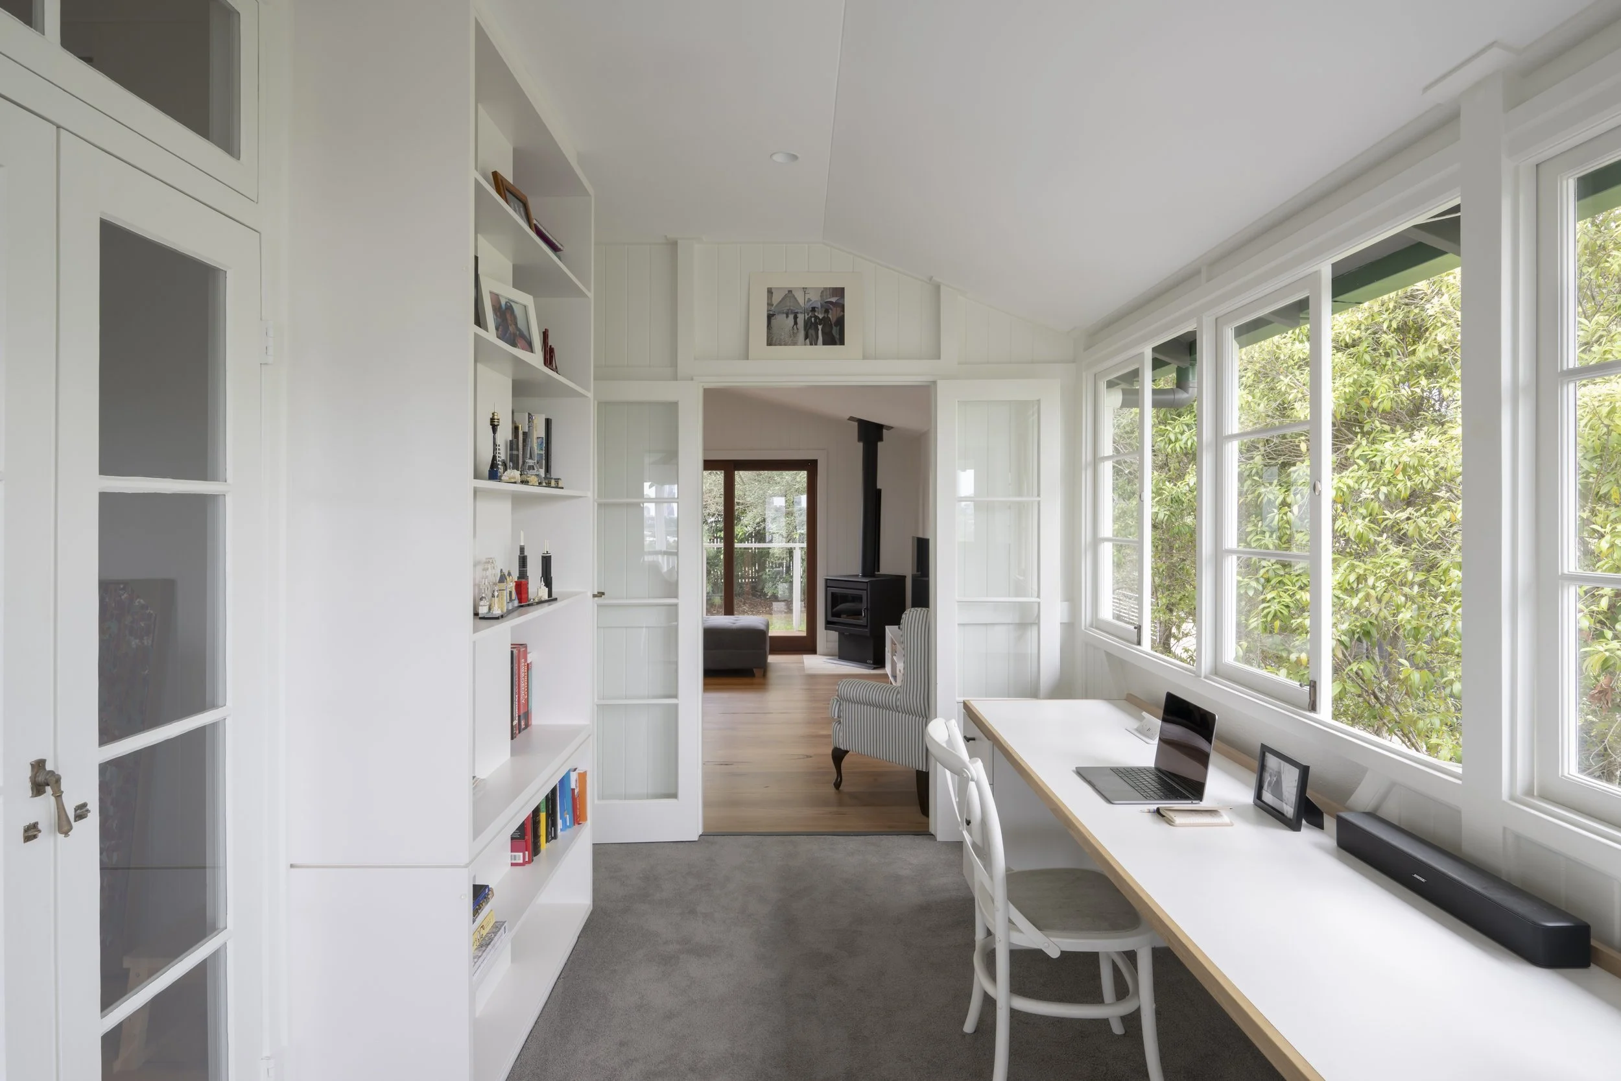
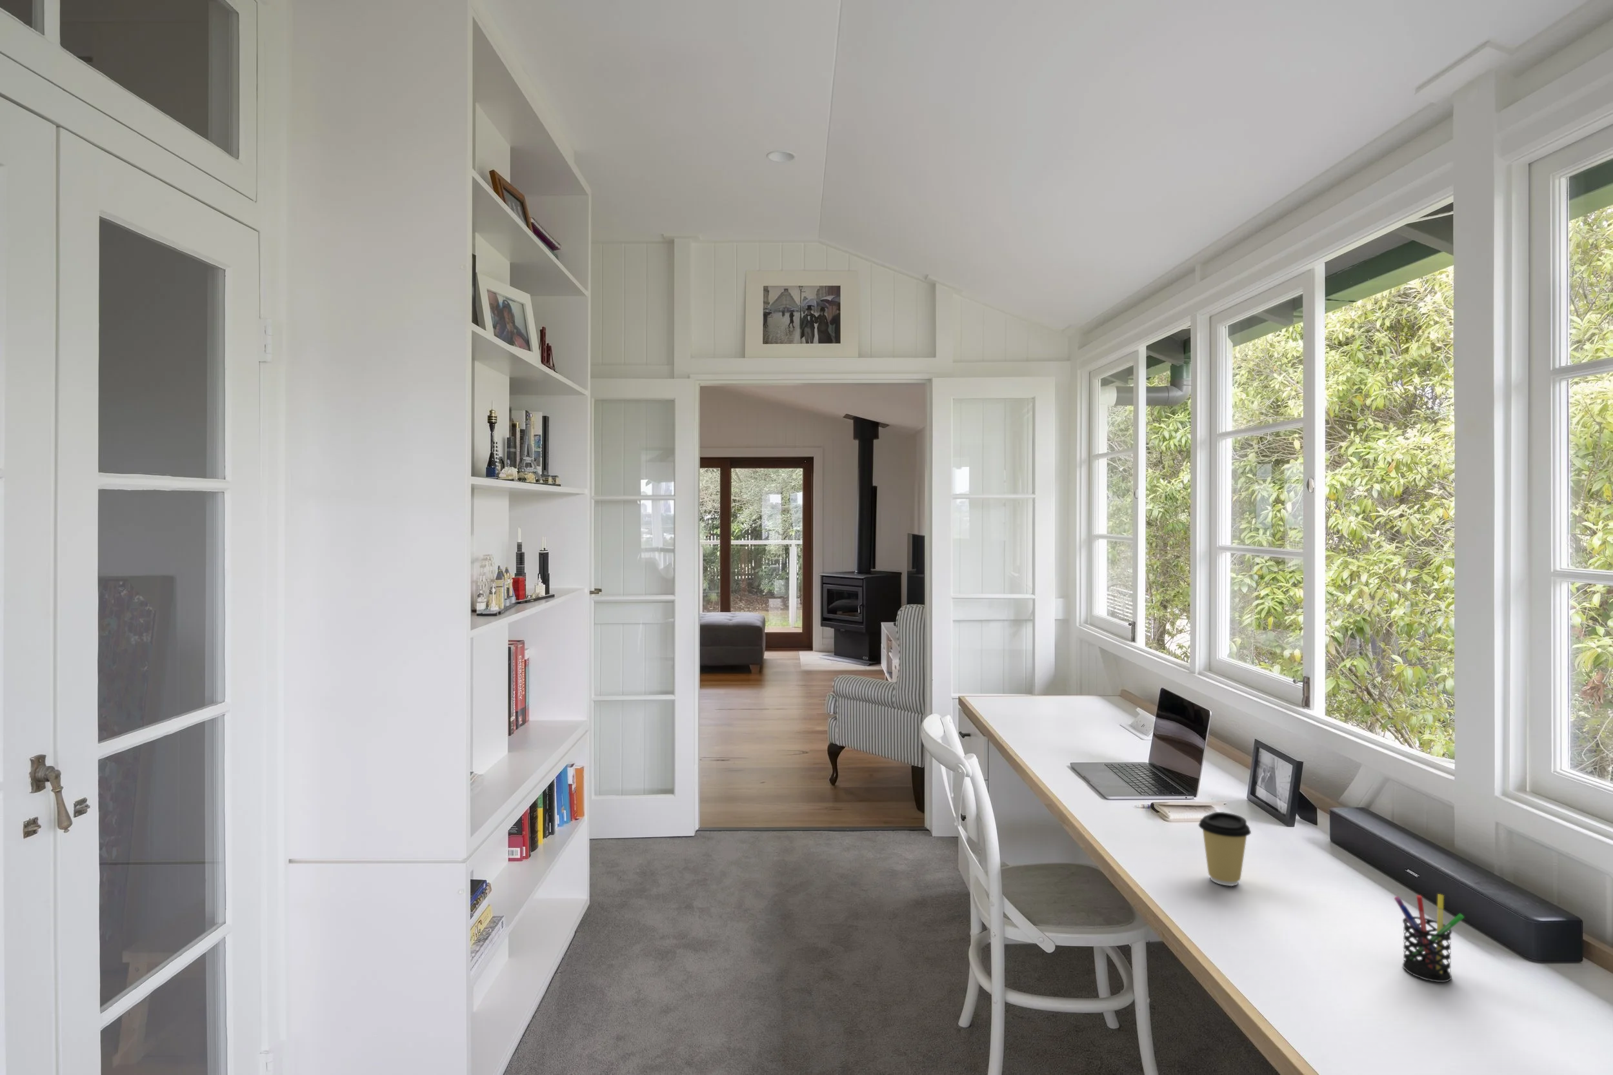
+ pen holder (1431, 933)
+ coffee cup (1224, 848)
